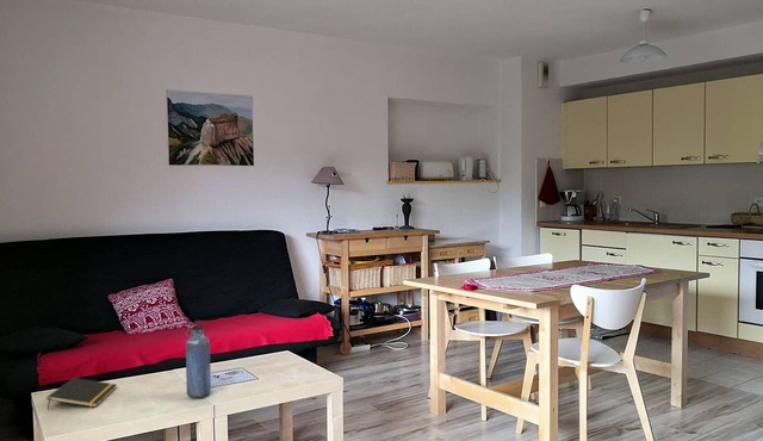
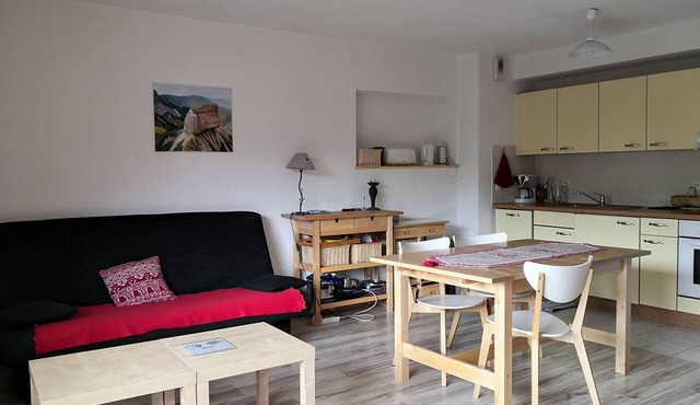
- notepad (83, 391)
- water bottle (197, 358)
